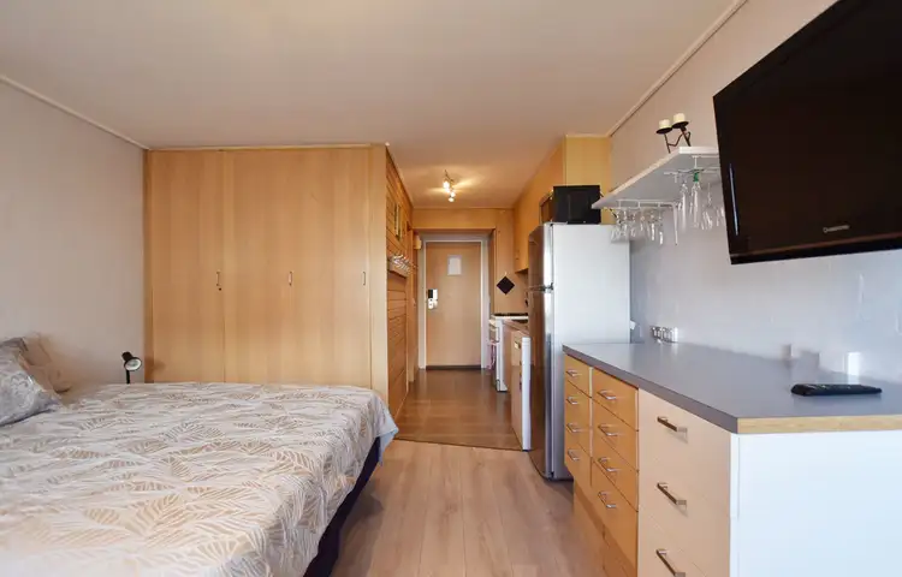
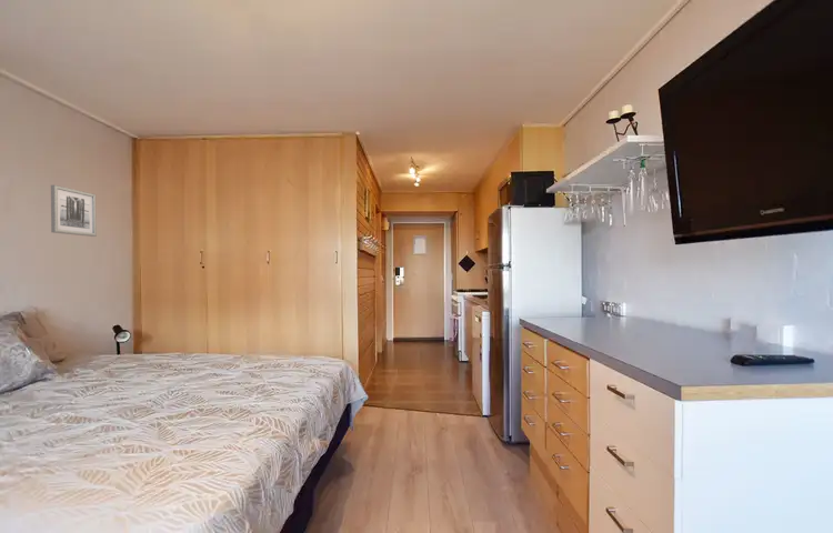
+ wall art (74, 212)
